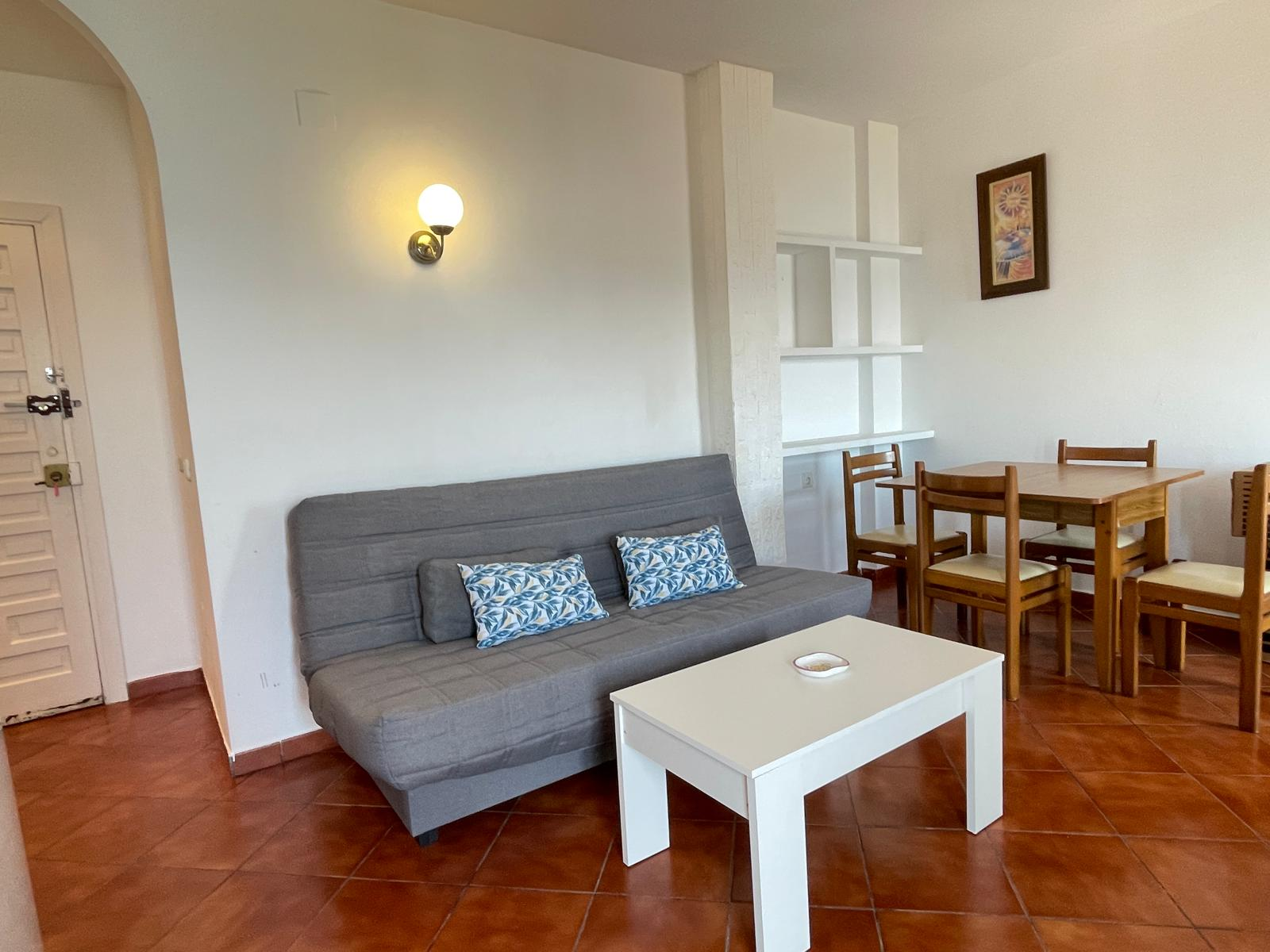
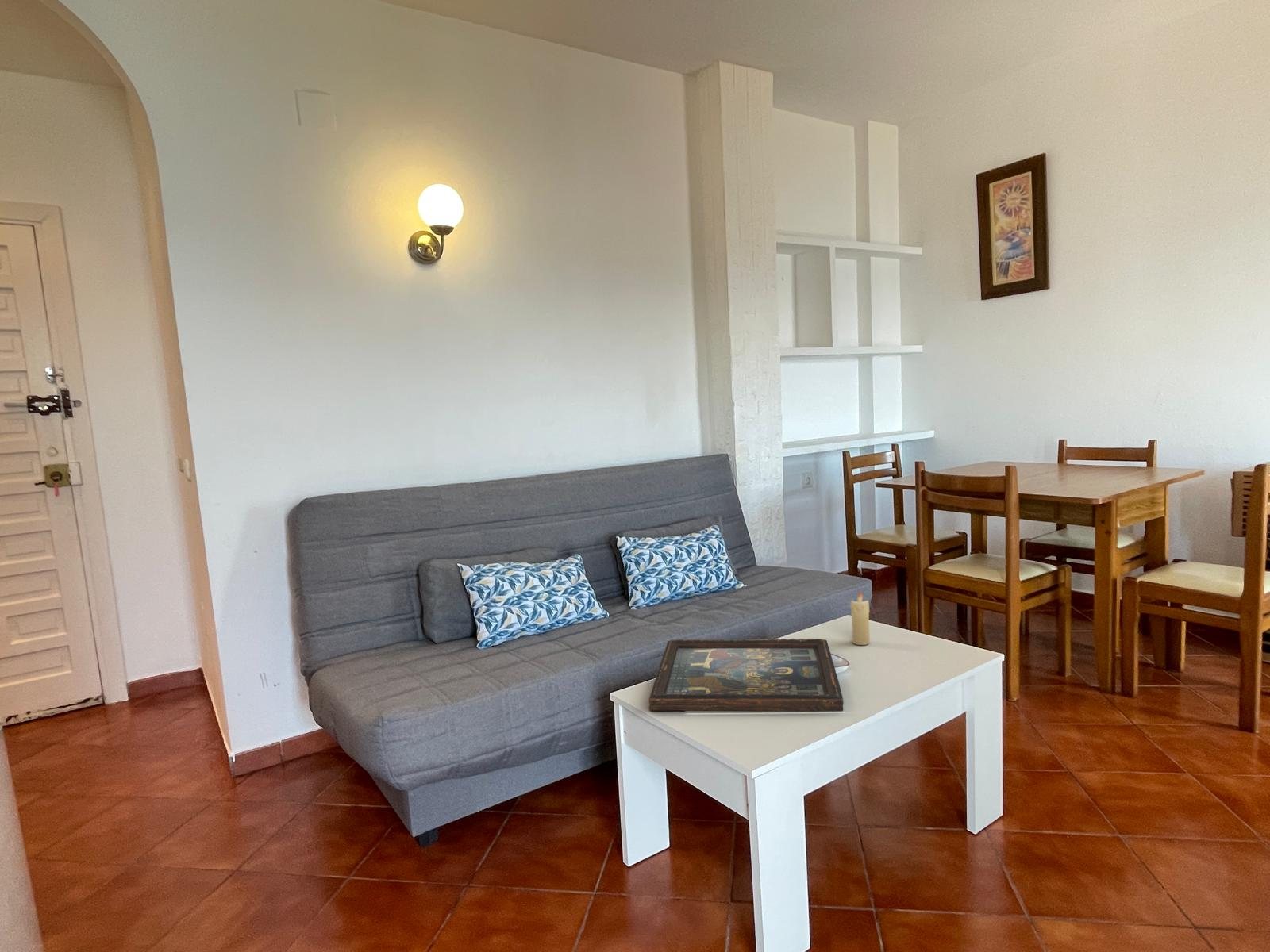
+ candle (860, 616)
+ decorative tray (745, 671)
